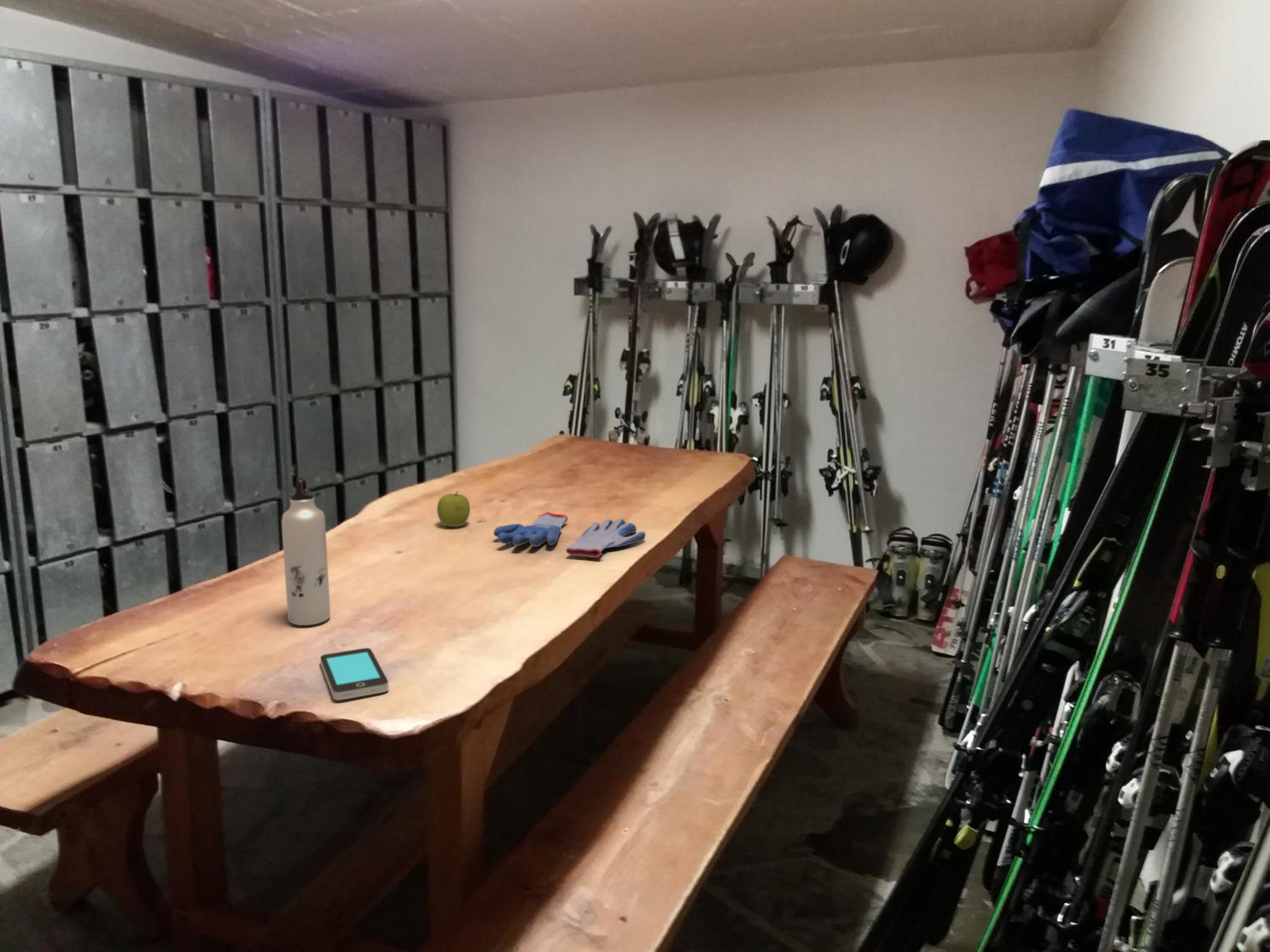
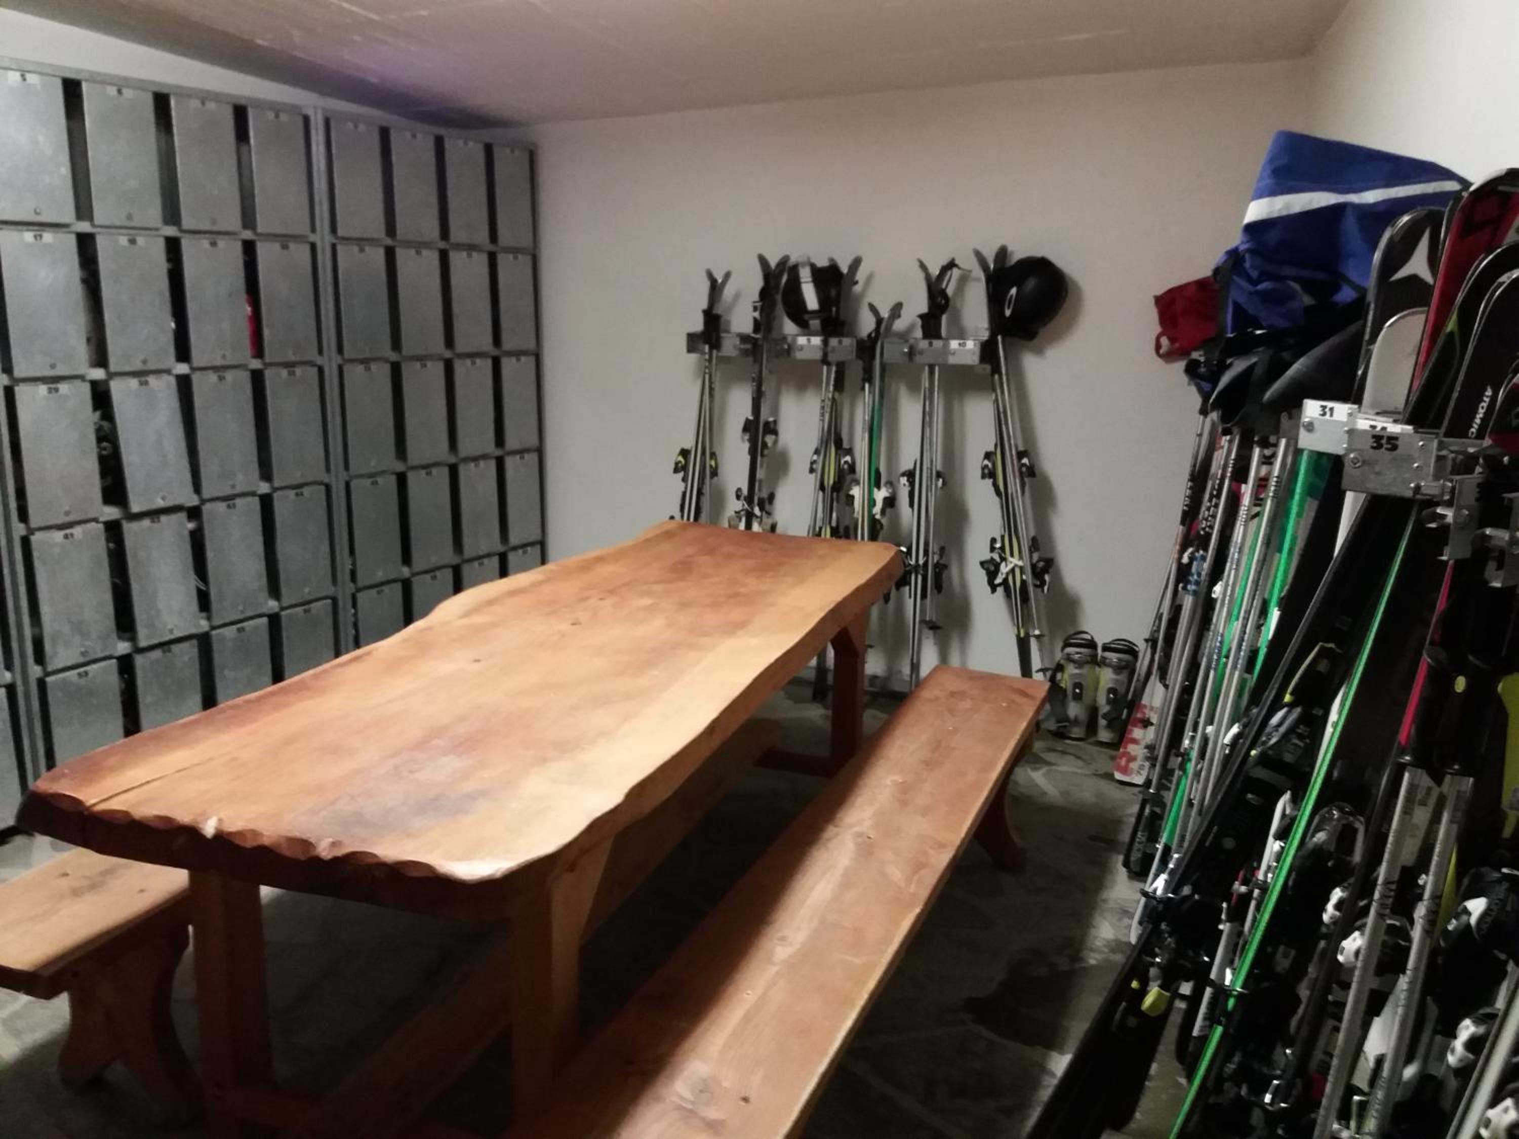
- water bottle (305, 549)
- pair of gloves (577, 538)
- smartphone (353, 672)
- fruit (453, 508)
